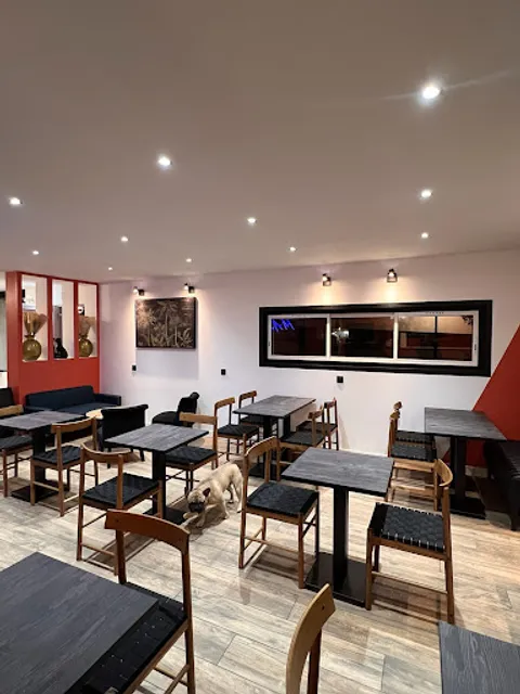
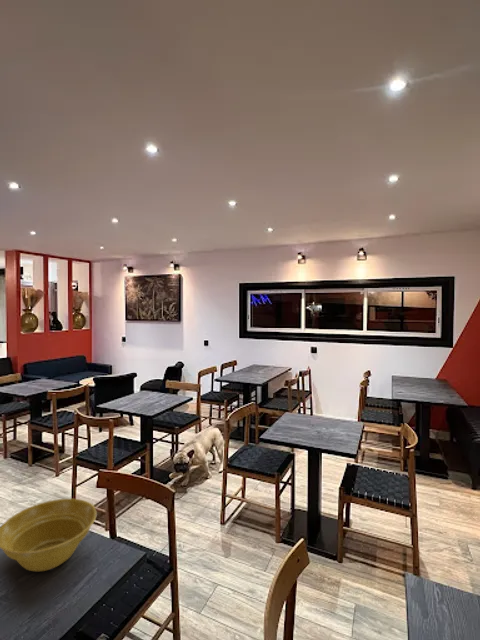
+ planter bowl (49, 539)
